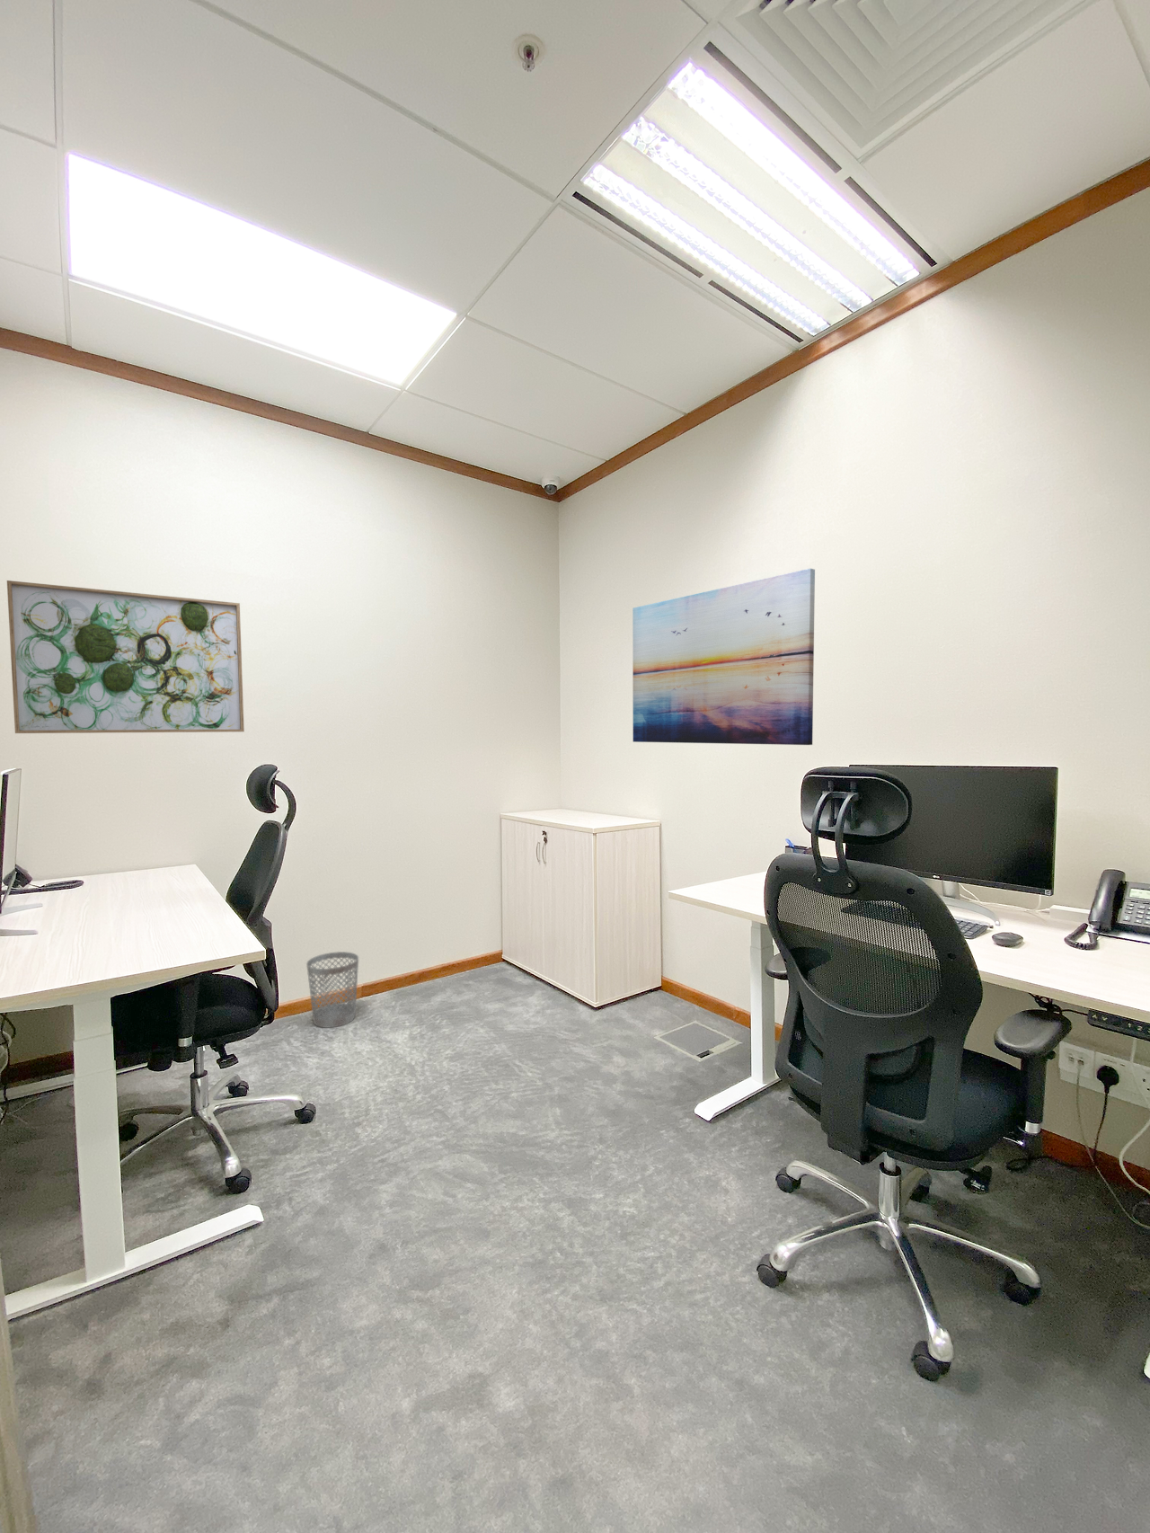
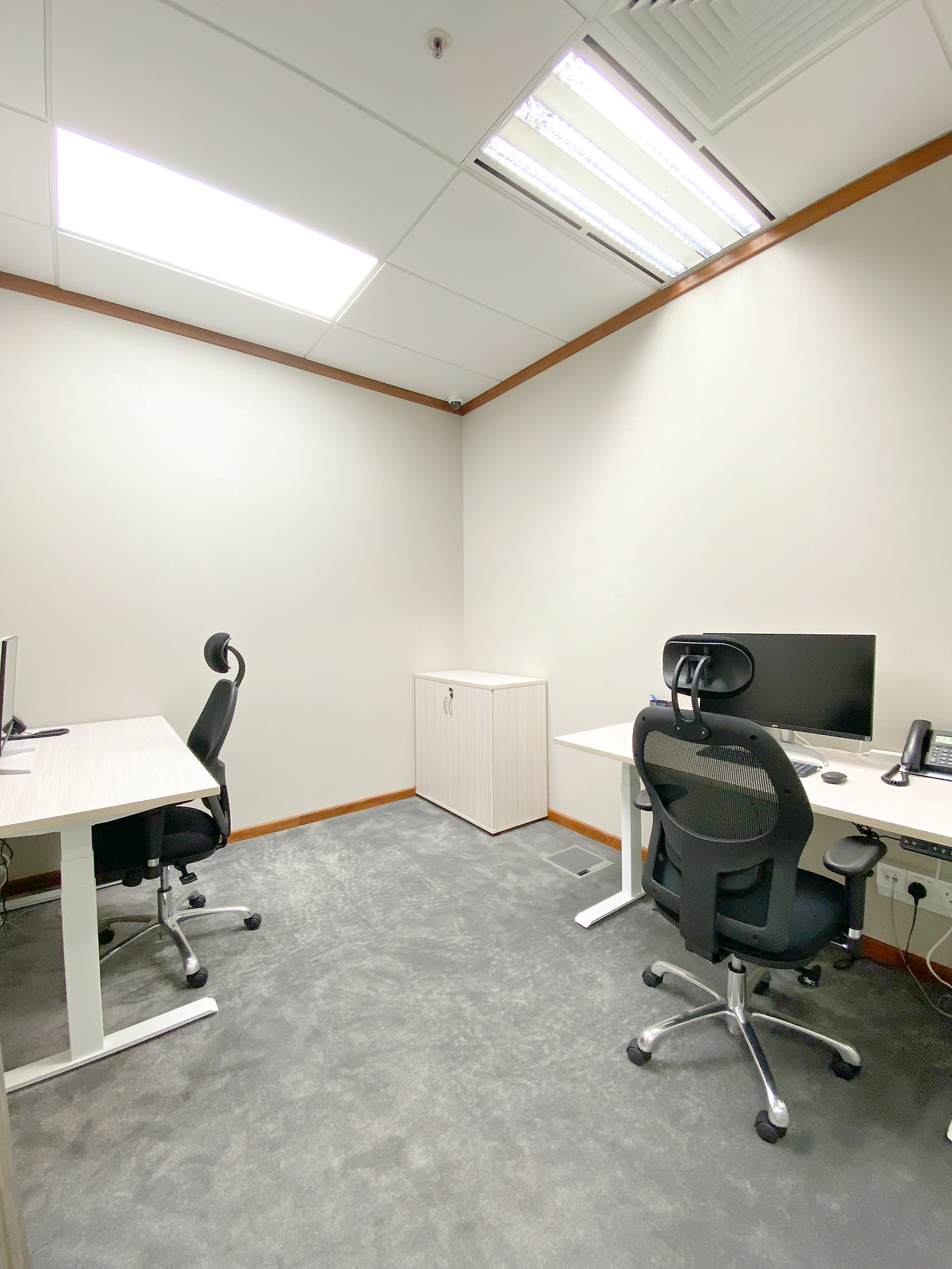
- wall art (135, 663)
- wastebasket (332, 989)
- wall art (710, 668)
